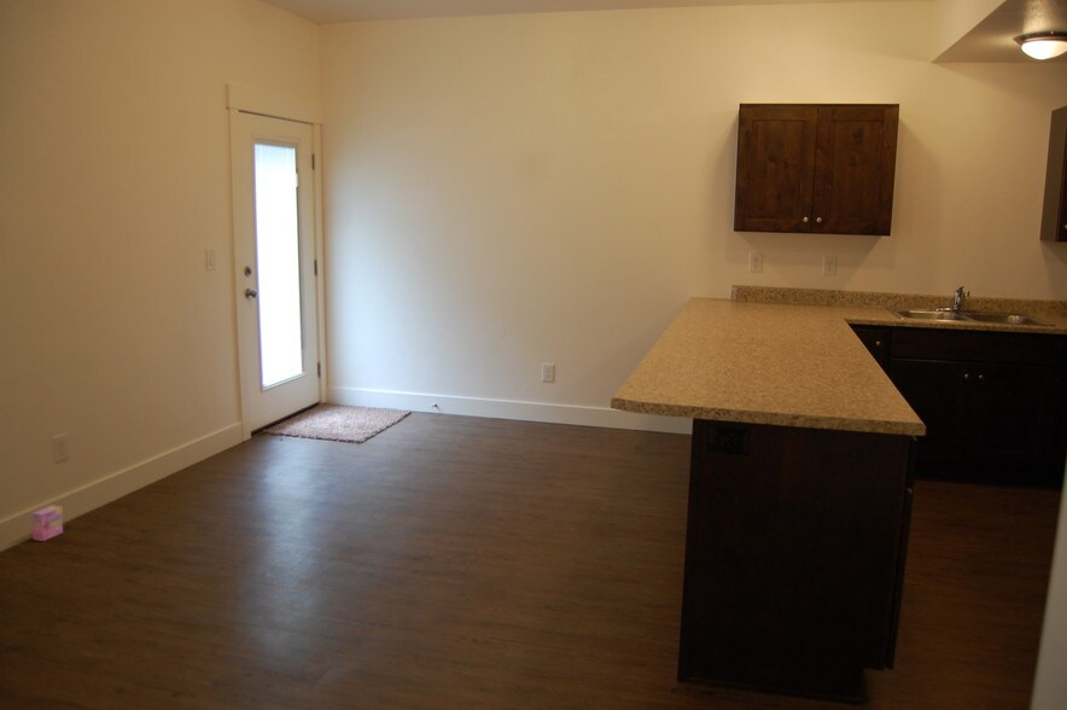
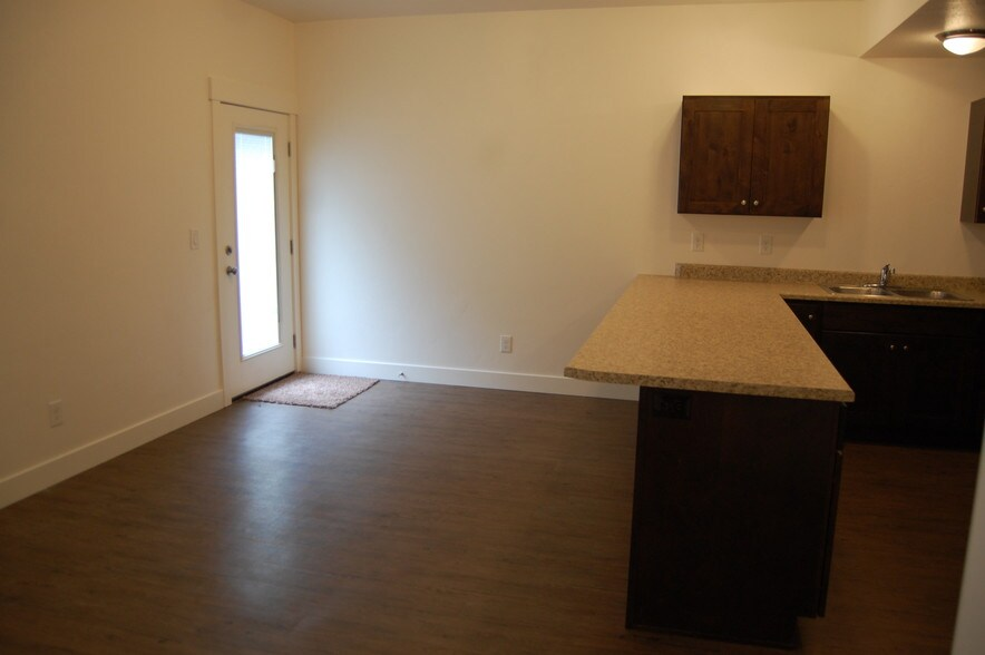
- box (47, 523)
